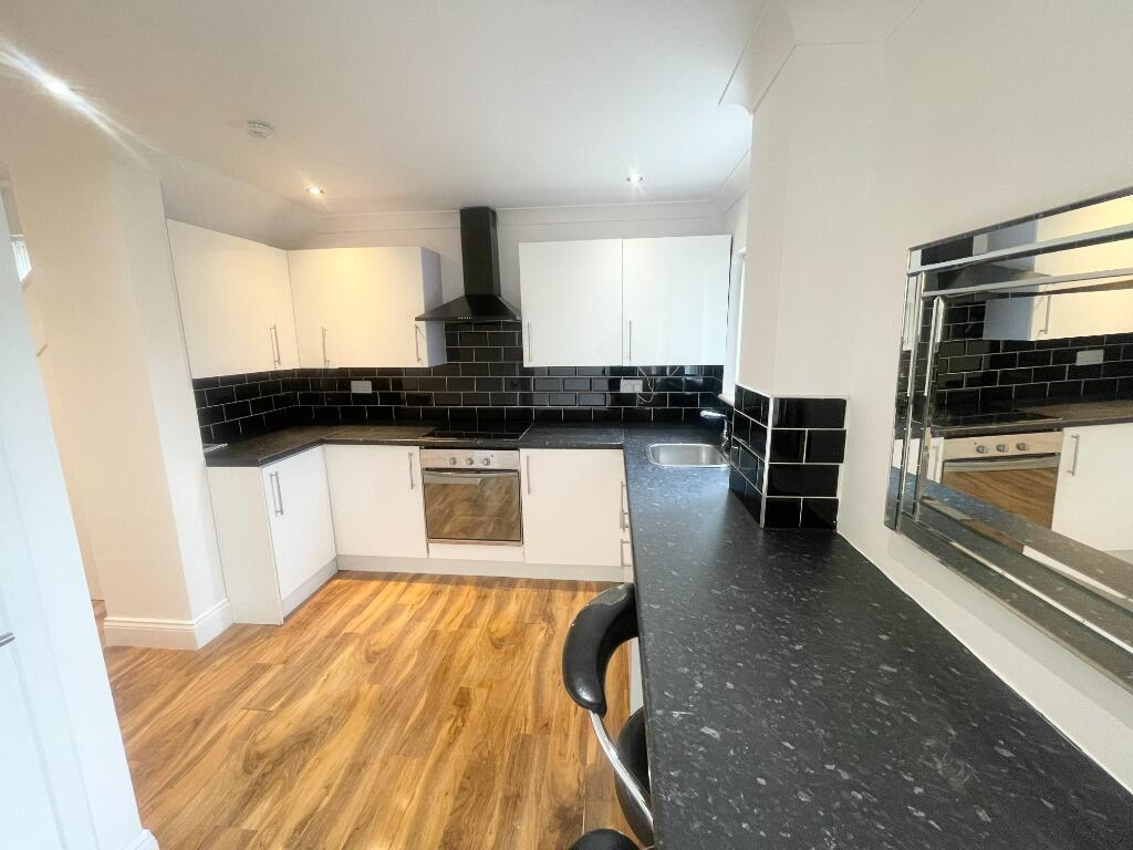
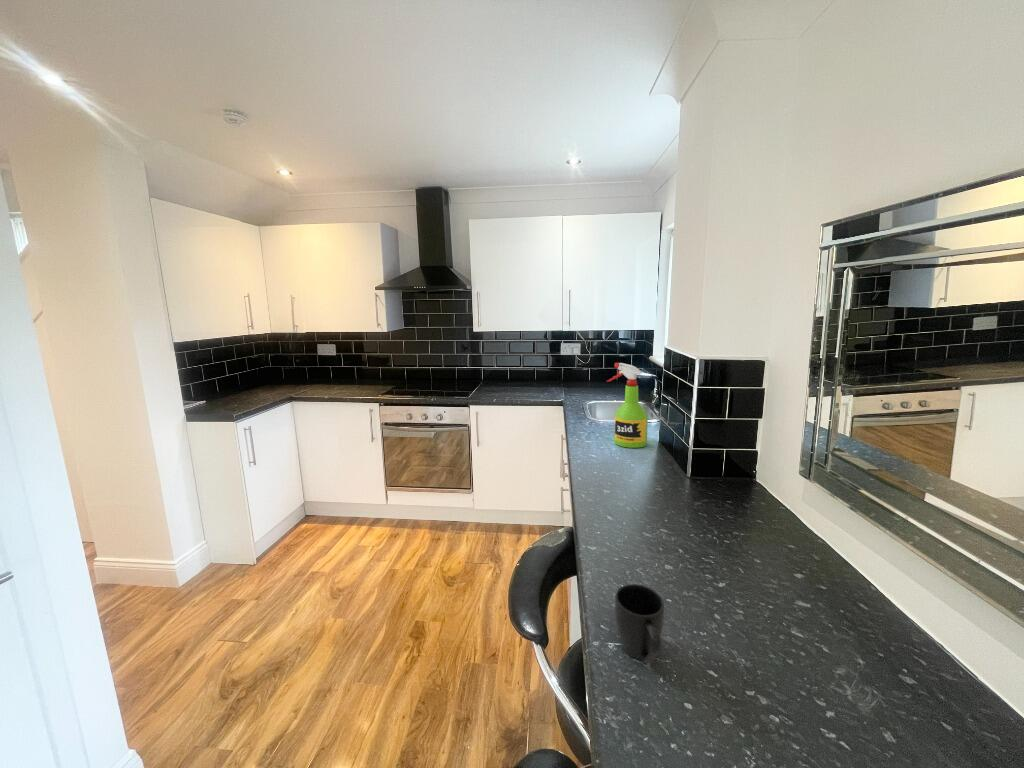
+ mug (642, 631)
+ spray bottle (626, 403)
